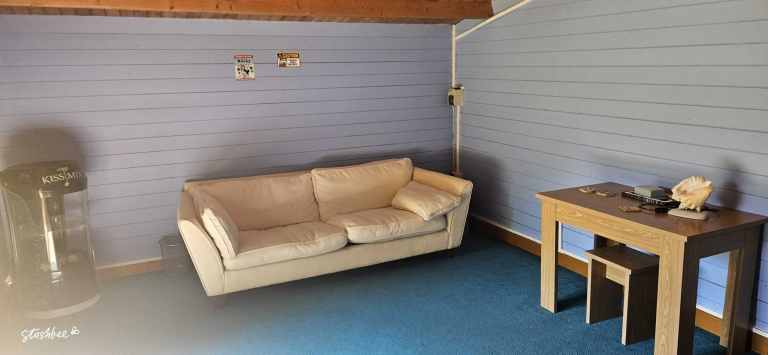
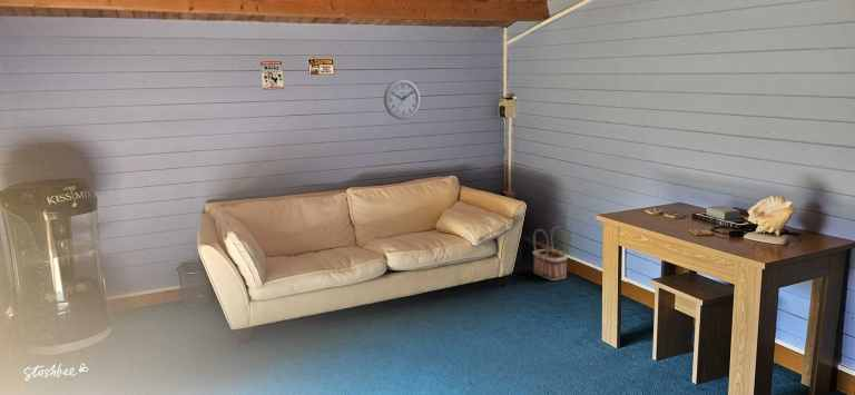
+ wall clock (402, 99)
+ basket (550, 251)
